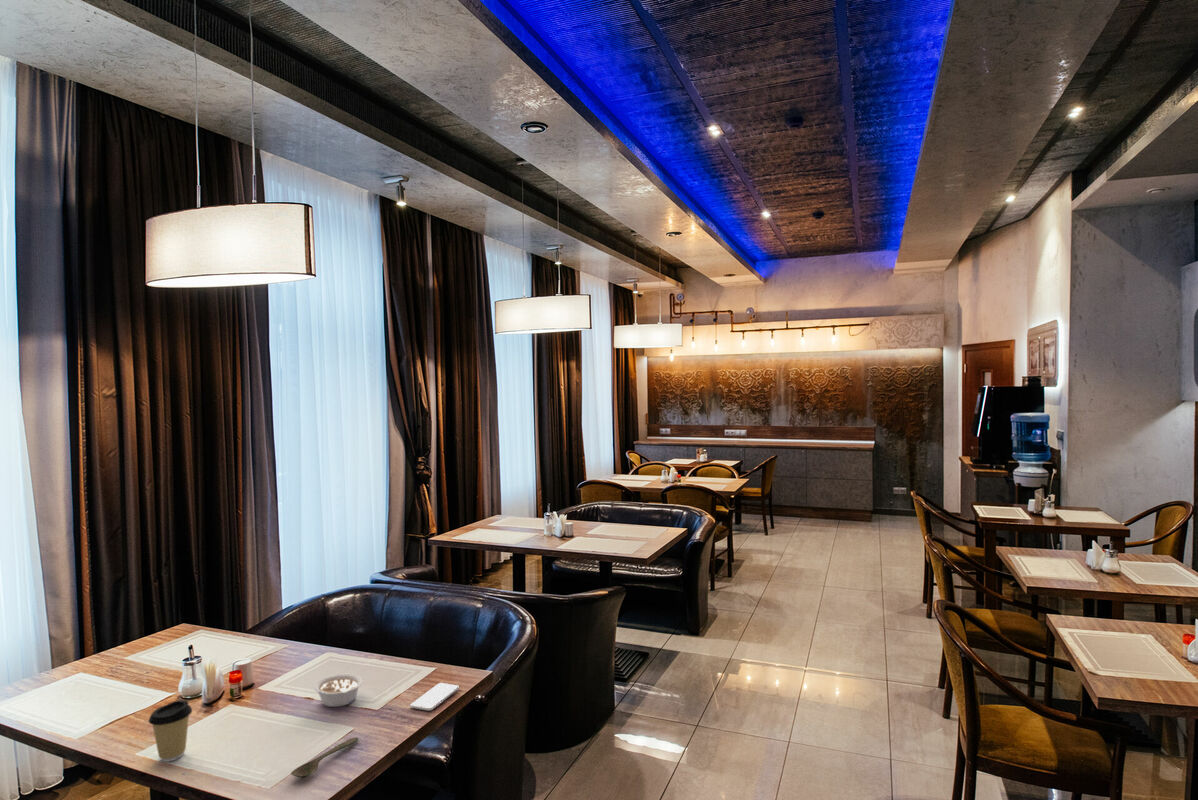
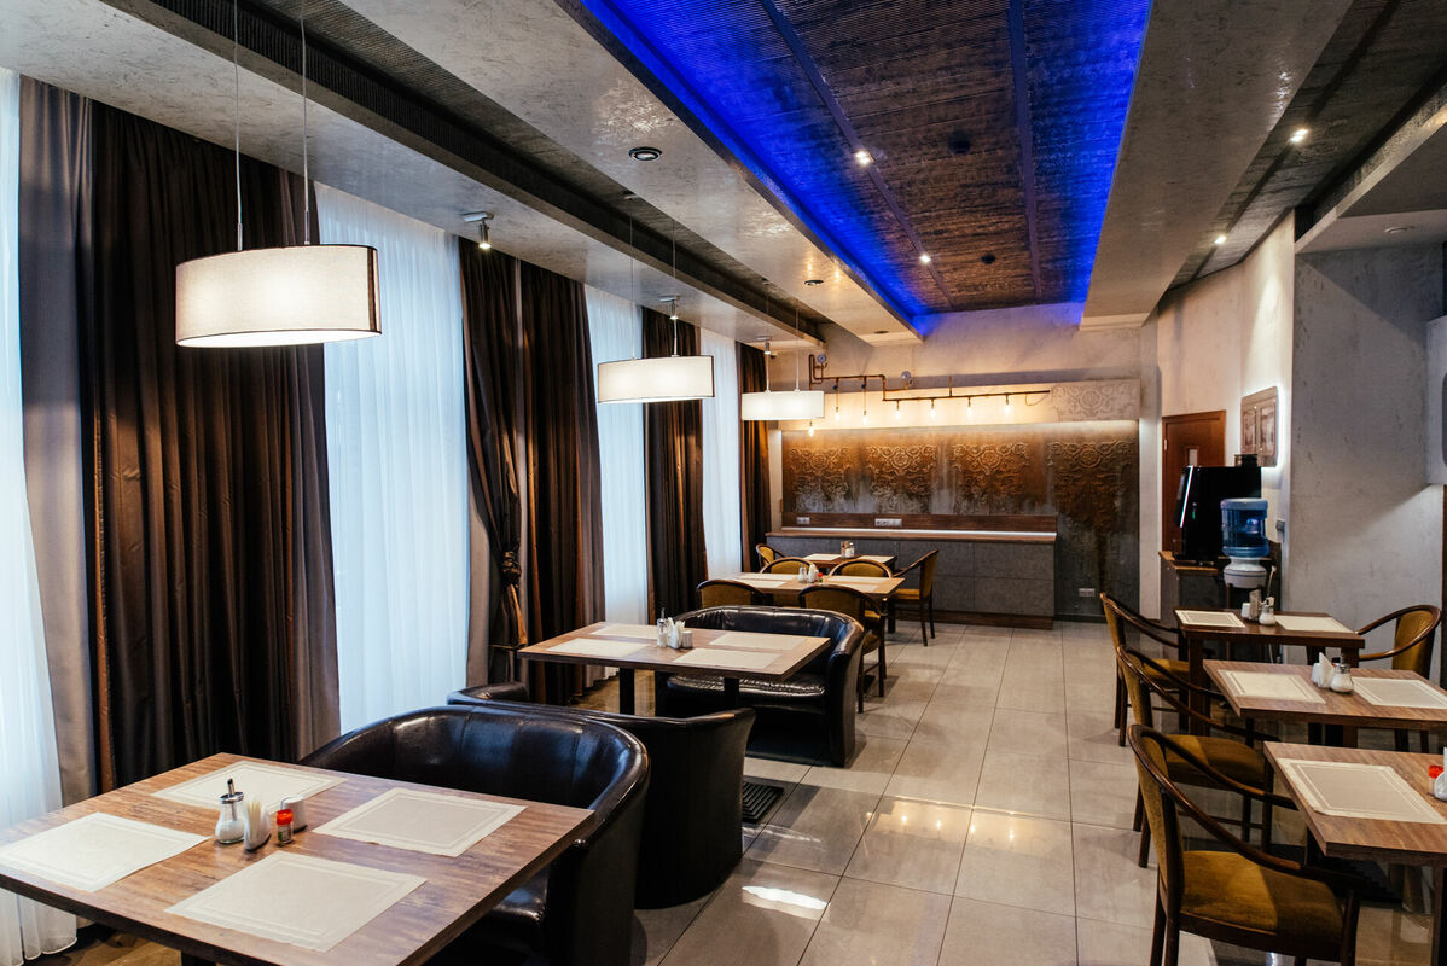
- coffee cup (171, 731)
- smartphone (435, 696)
- spoon (327, 755)
- legume (340, 690)
